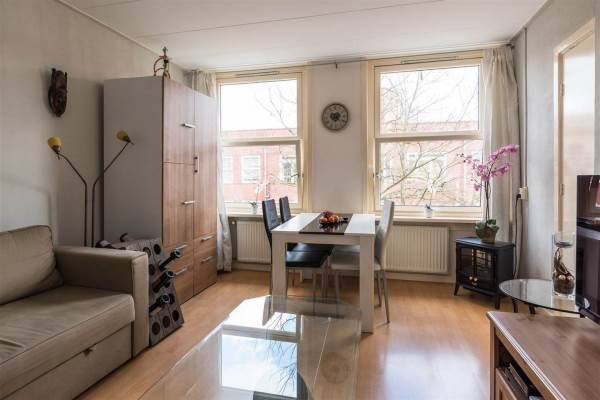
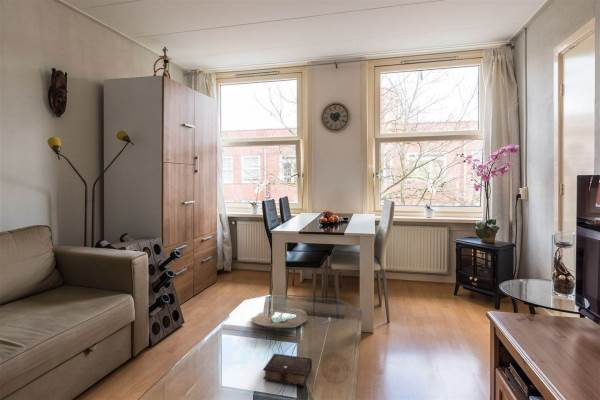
+ book (281, 367)
+ decorative bowl (279, 318)
